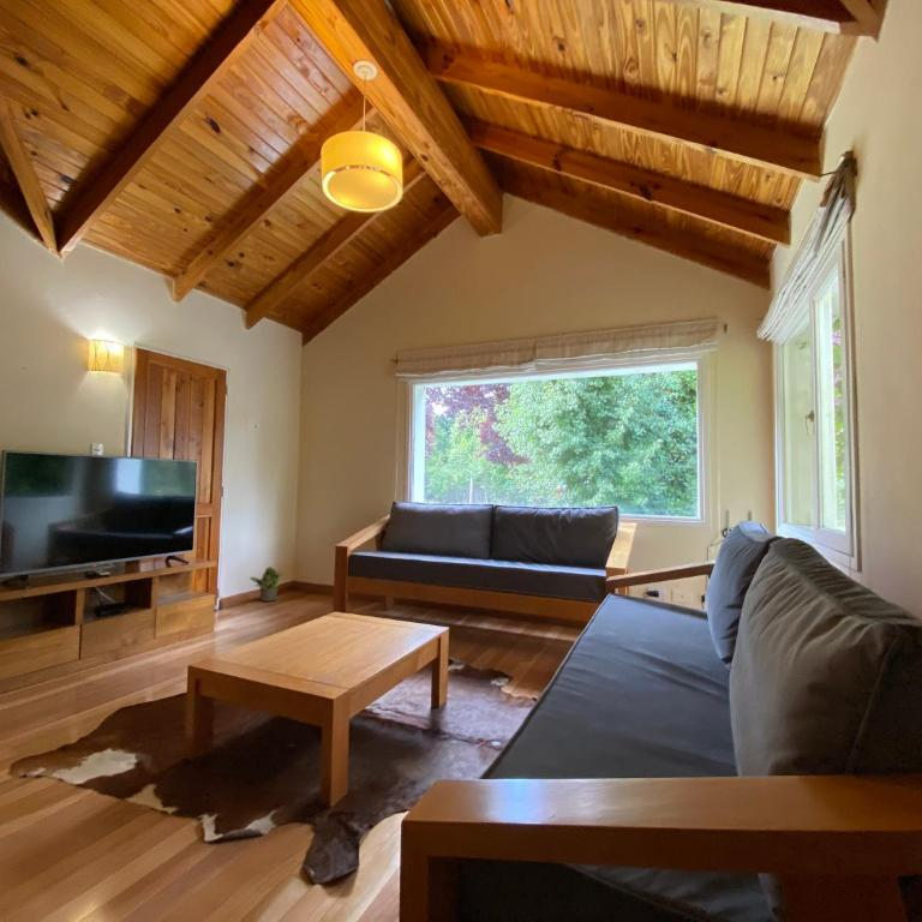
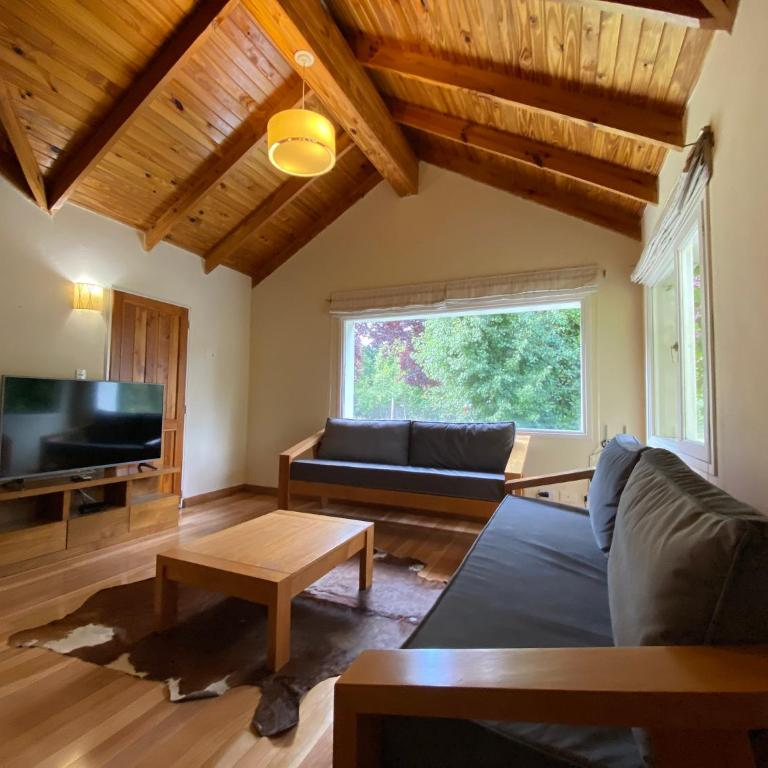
- potted plant (264, 582)
